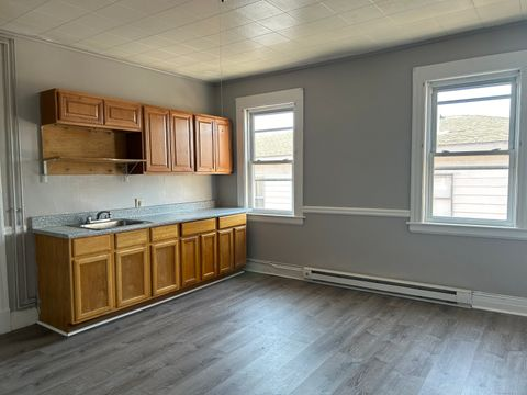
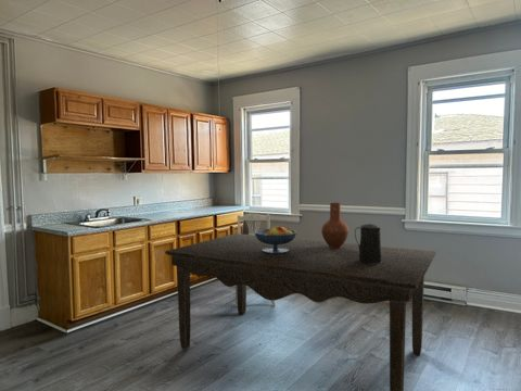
+ vase (334, 225)
+ pitcher (368, 242)
+ dining chair (254, 235)
+ dining table (300, 293)
+ fruit bowl (275, 237)
